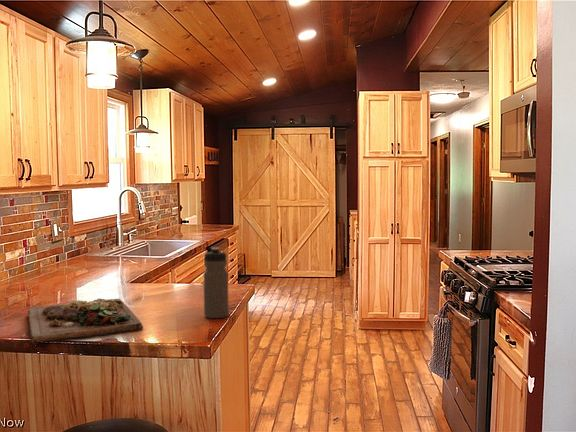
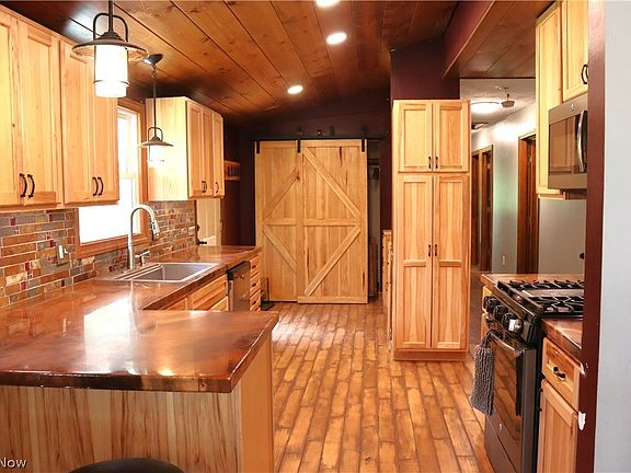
- cutting board (82, 310)
- water bottle (215, 281)
